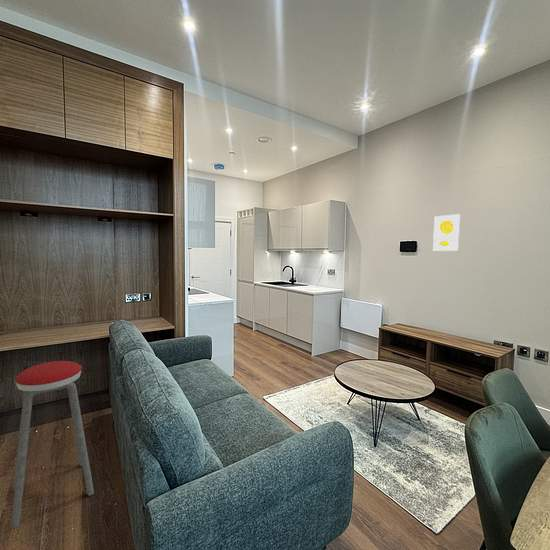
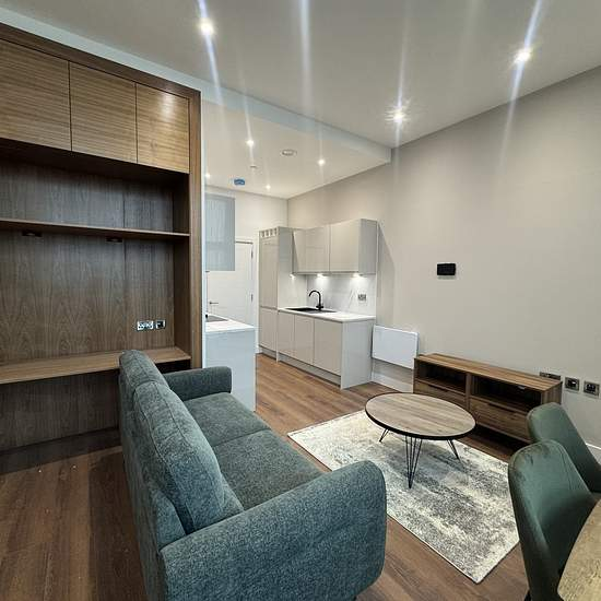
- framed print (446, 233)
- music stool (29, 428)
